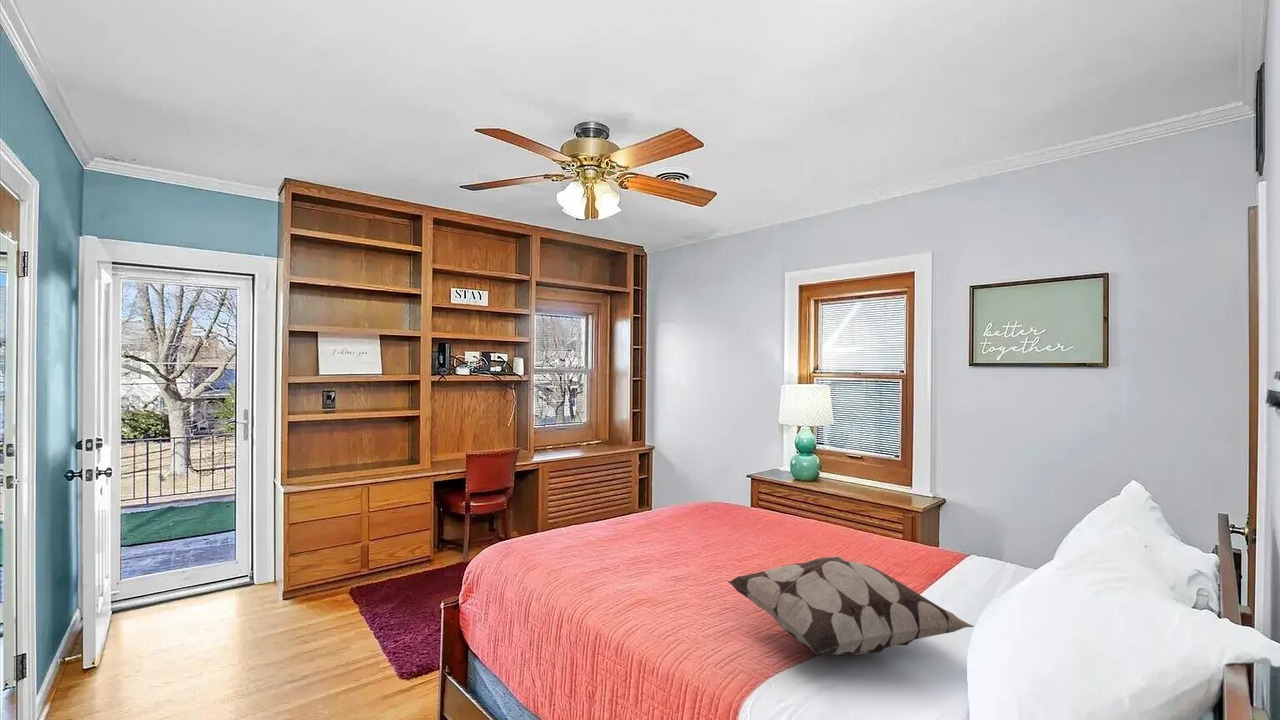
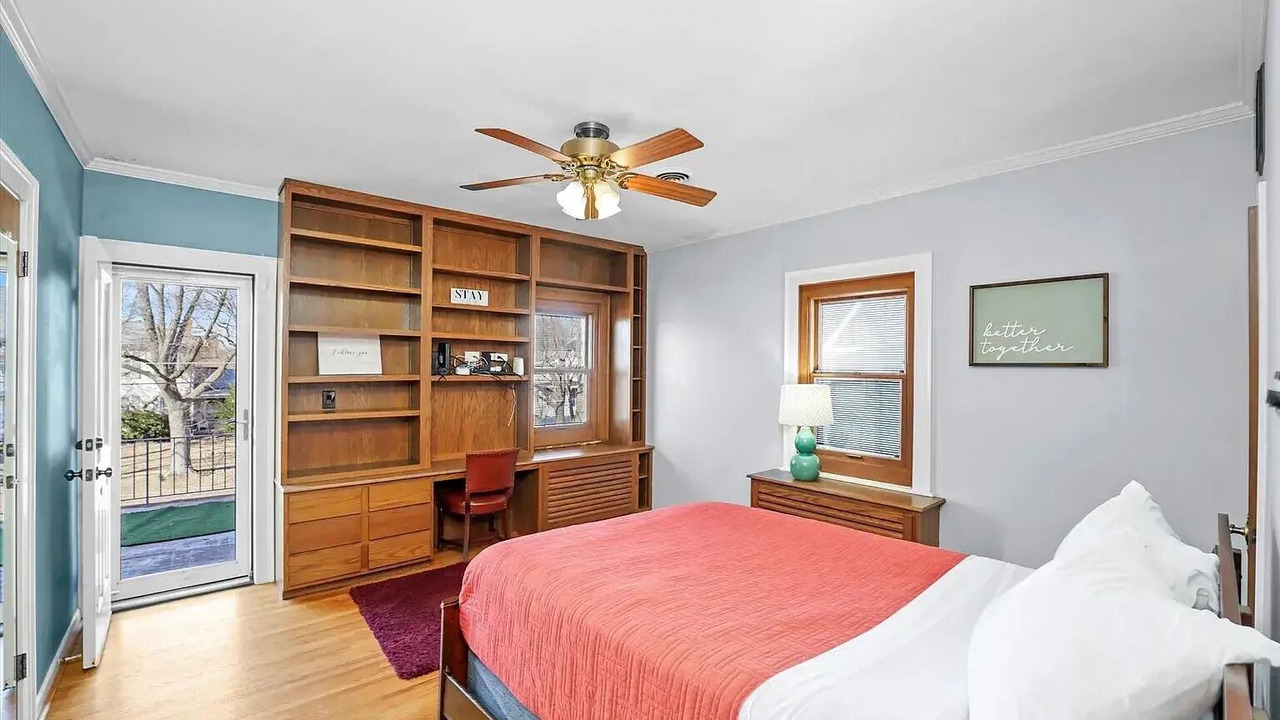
- decorative pillow (839, 600)
